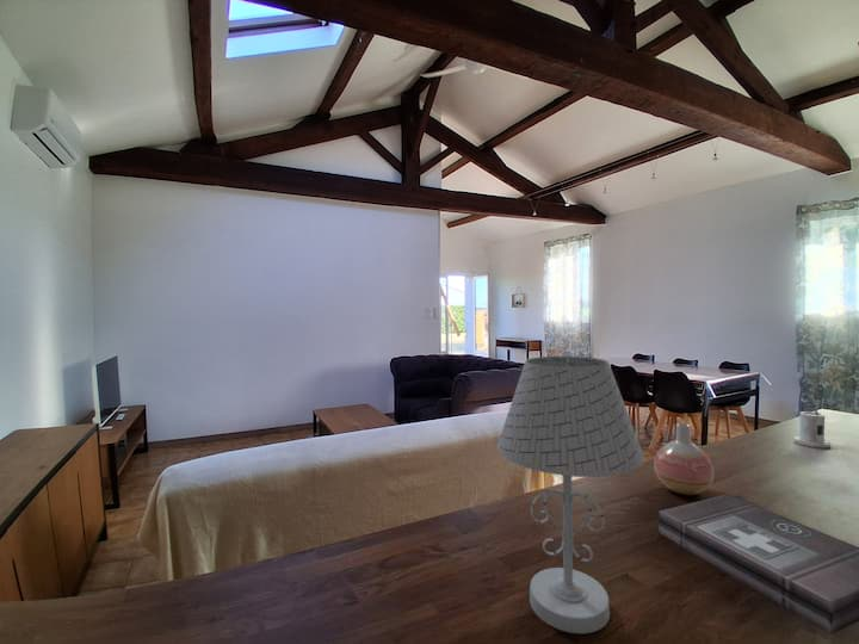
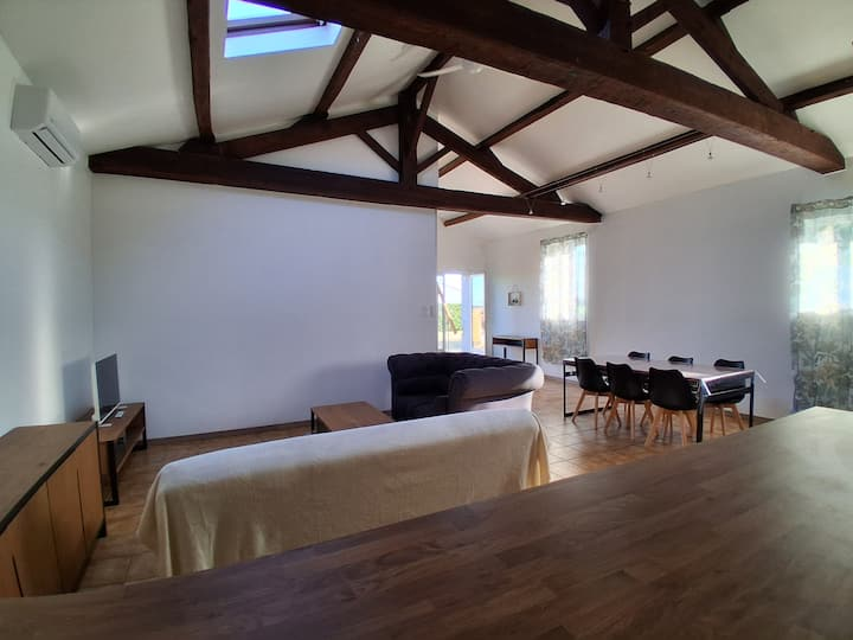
- first aid kit (767, 549)
- vase (682, 457)
- table lamp (567, 483)
- candle (811, 426)
